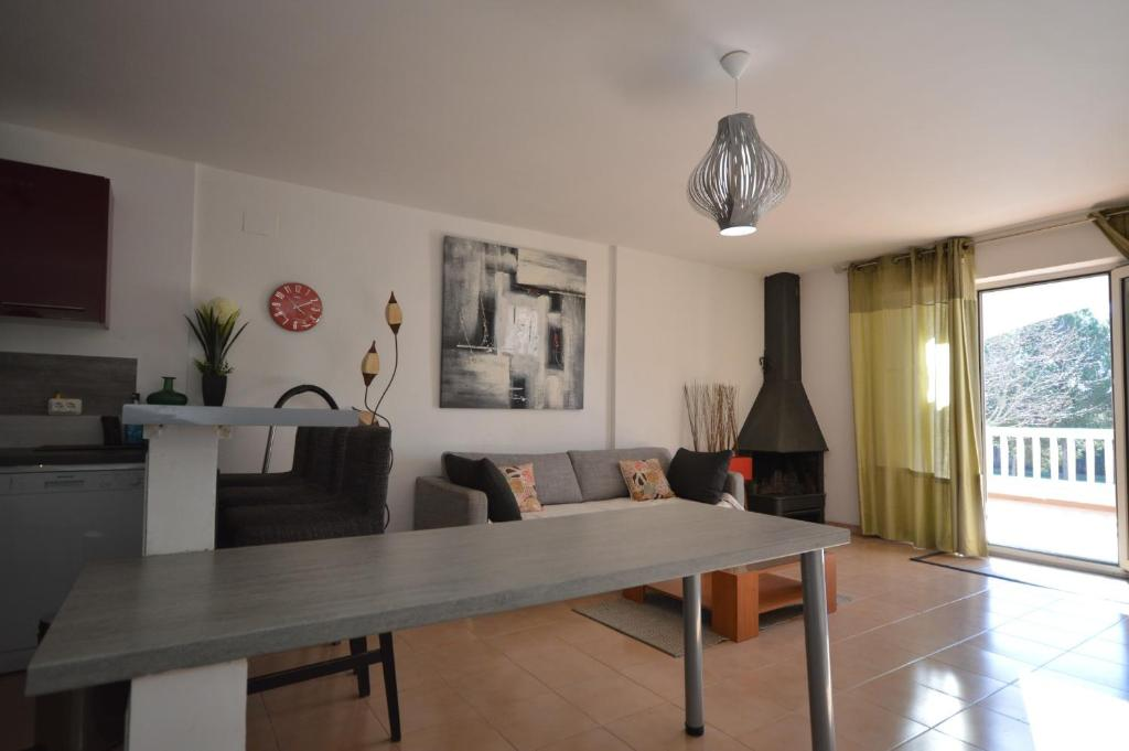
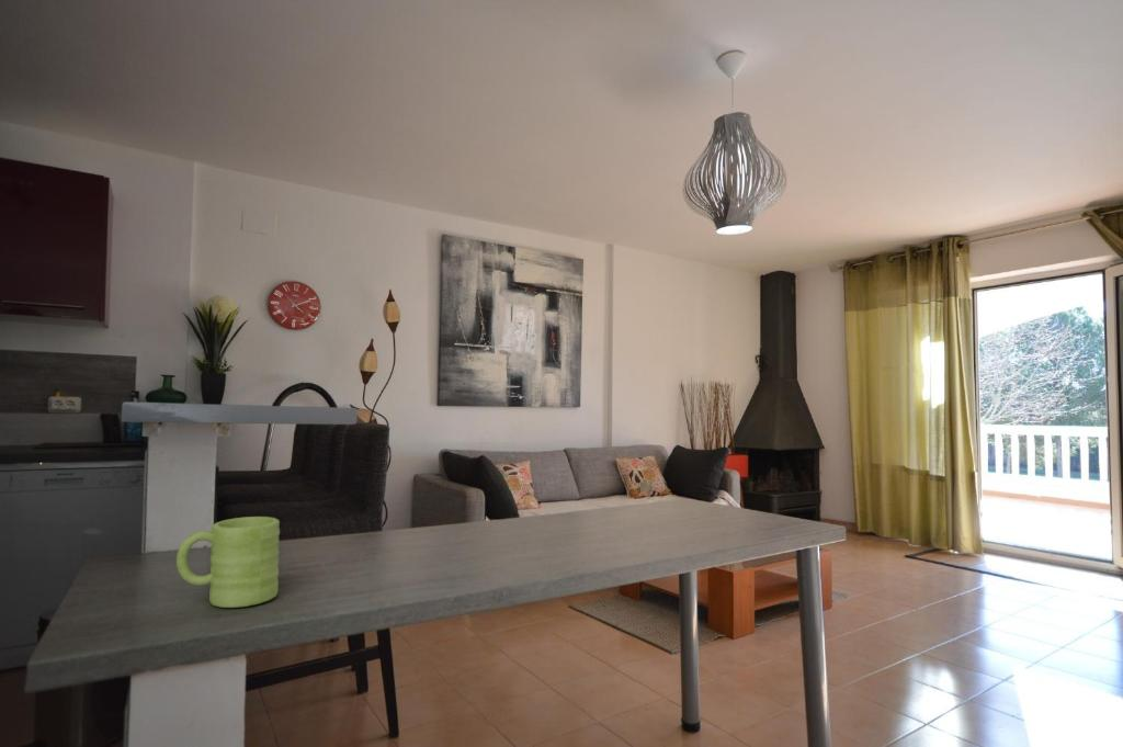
+ mug (229, 562)
